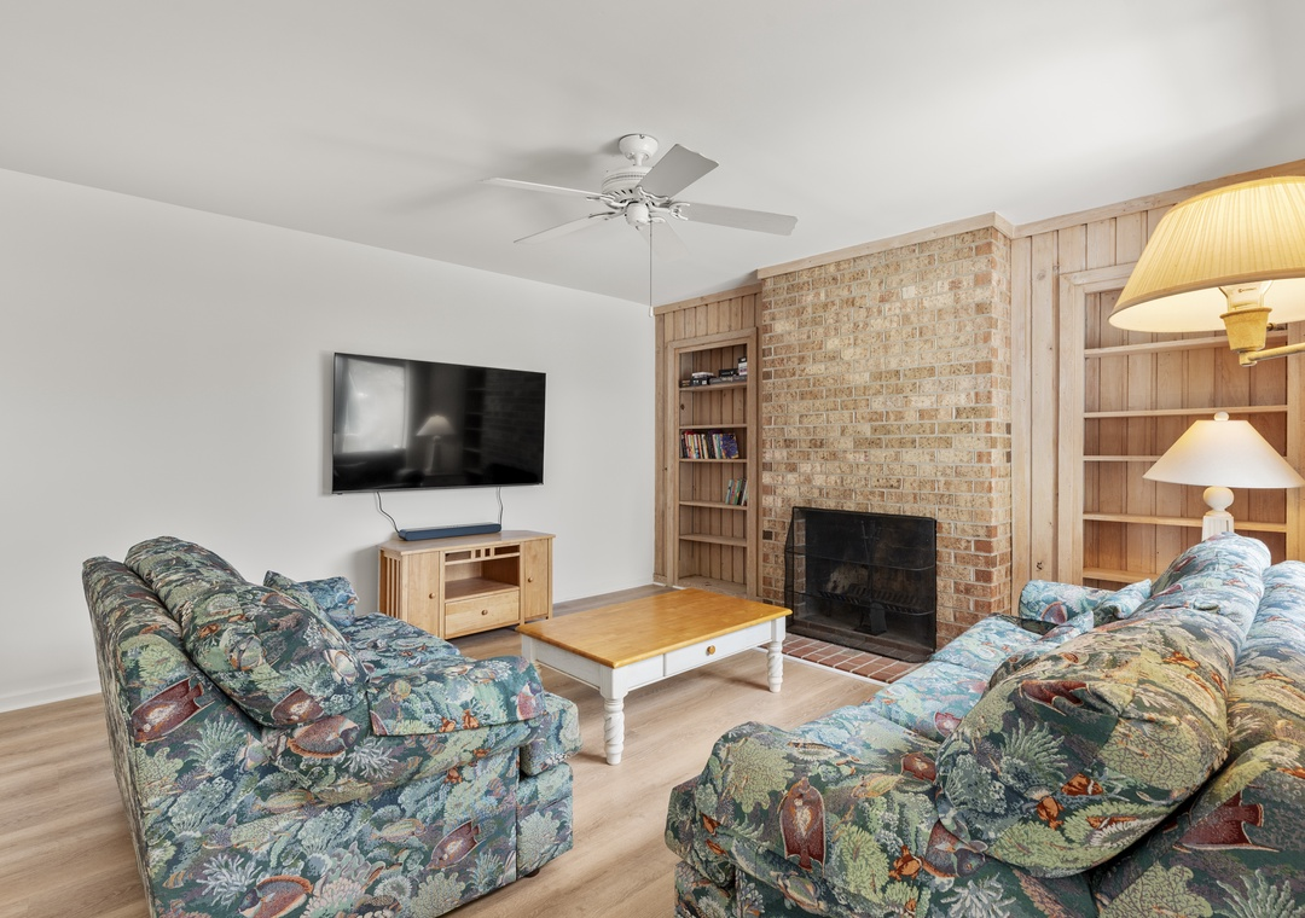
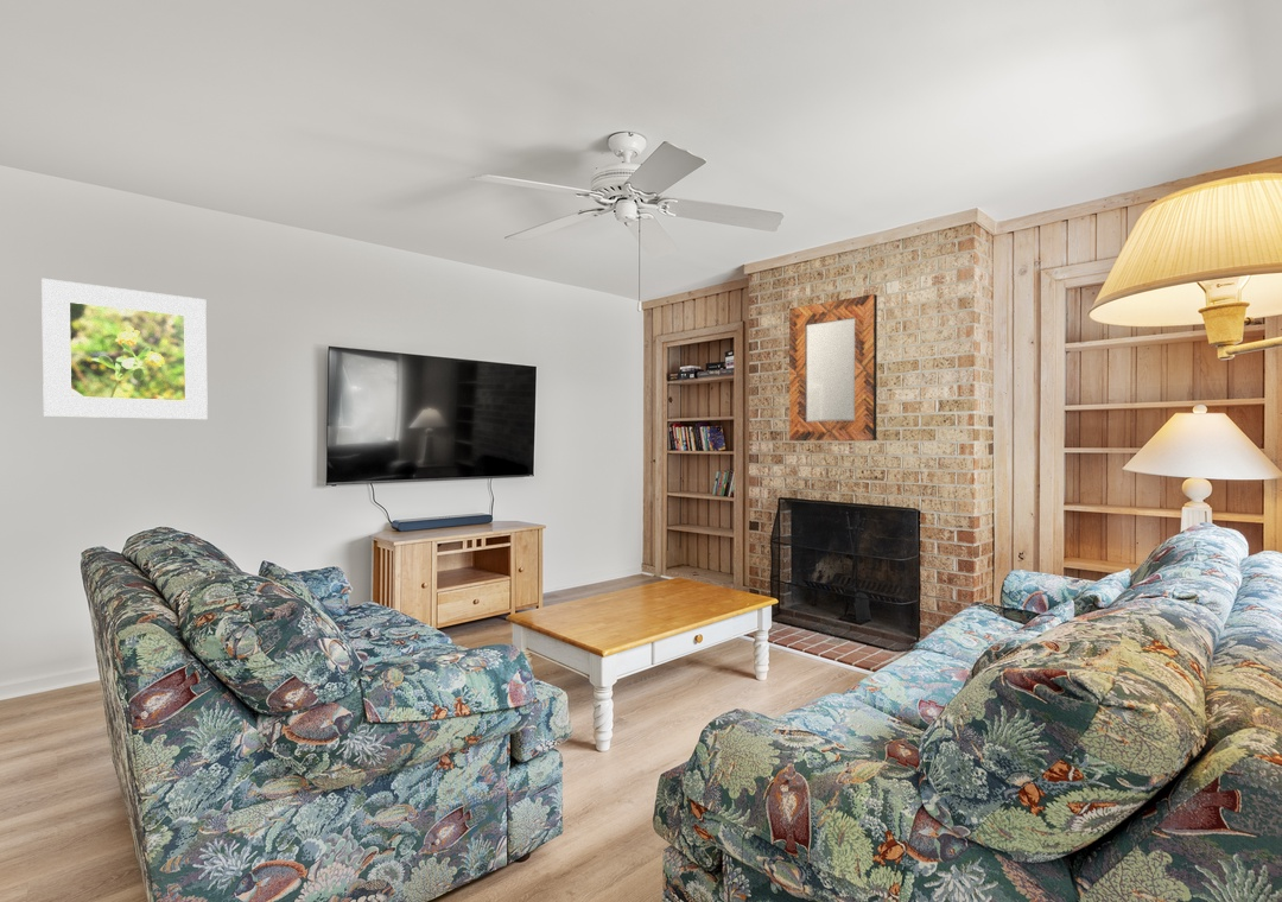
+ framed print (129, 354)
+ home mirror (830, 370)
